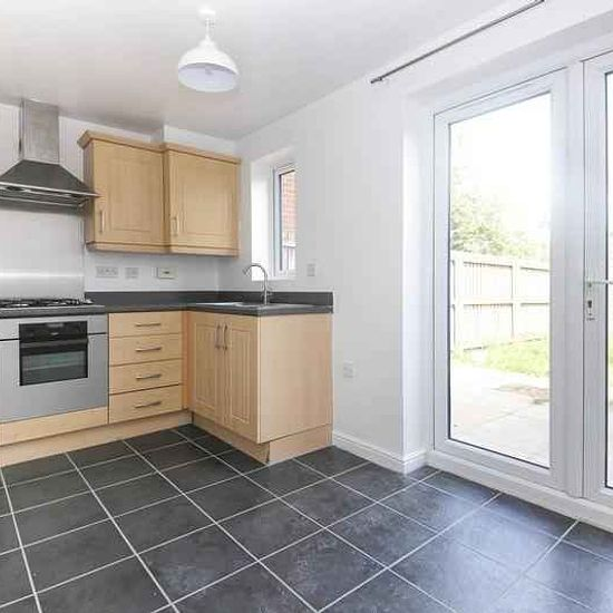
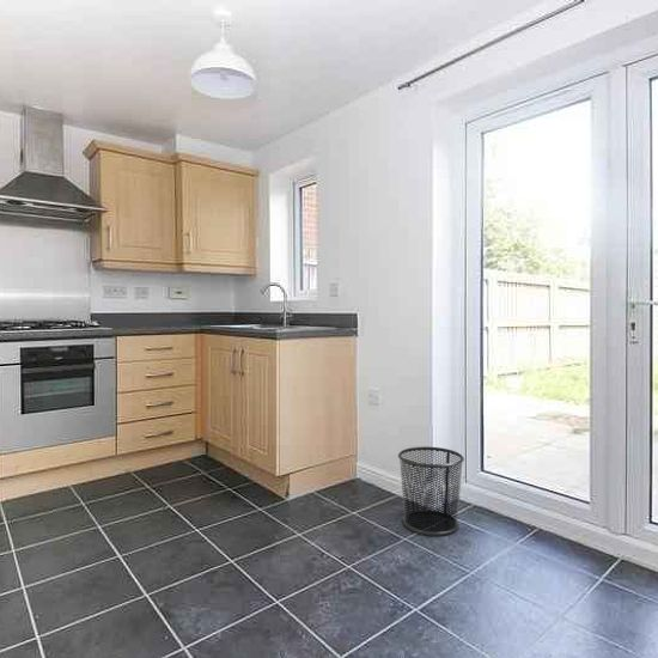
+ waste bin (431, 488)
